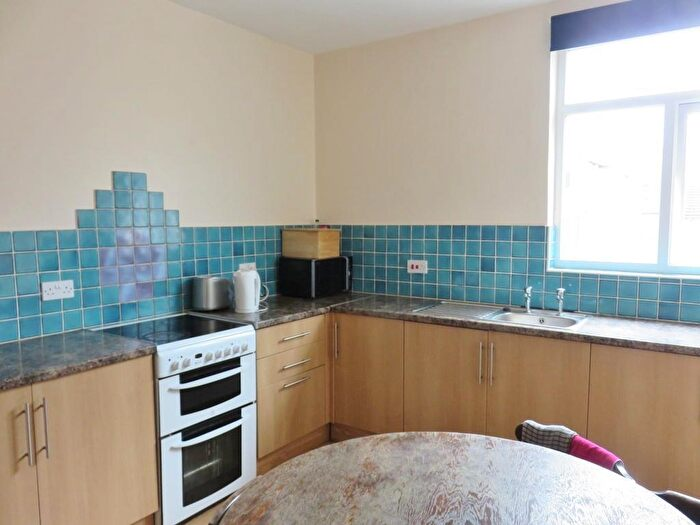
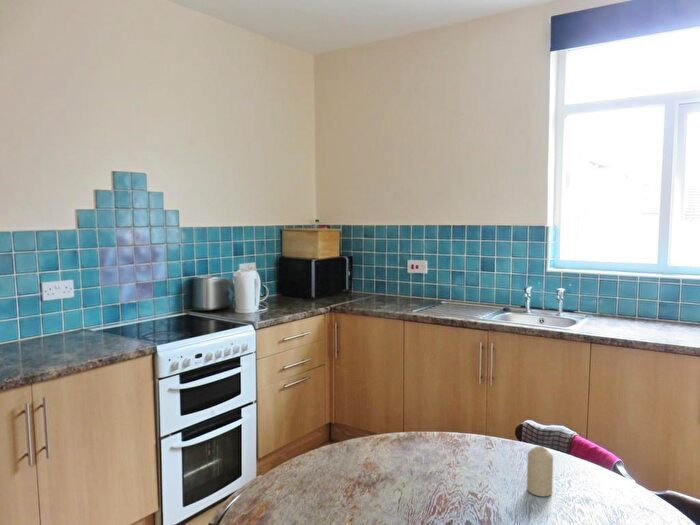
+ candle (539, 469)
